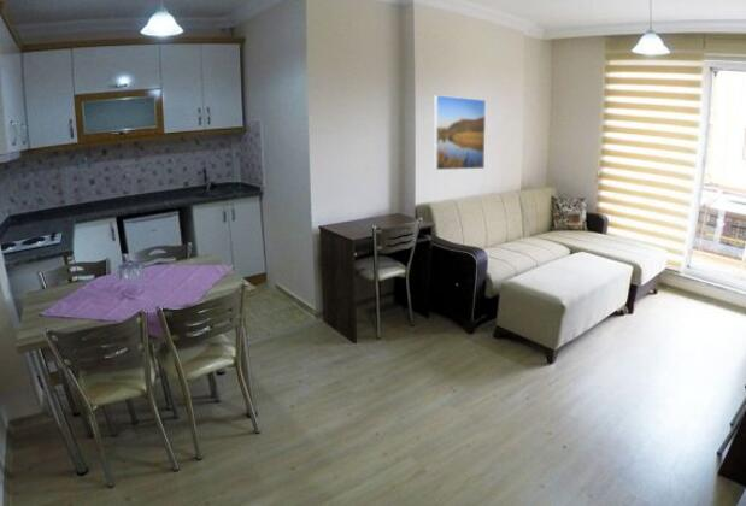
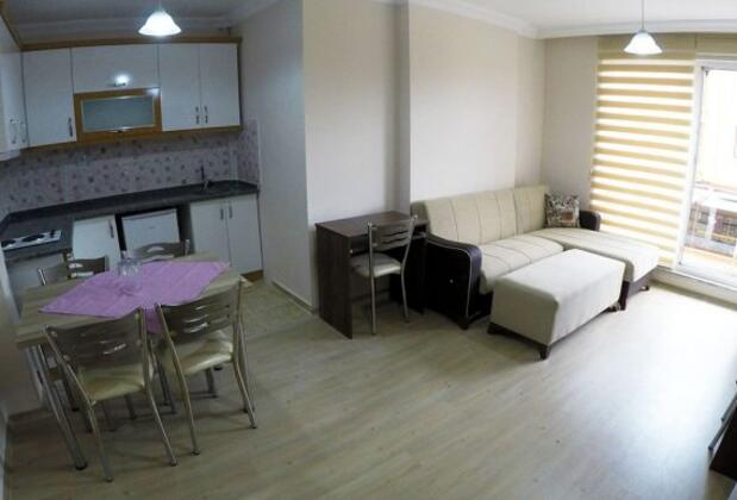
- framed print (460, 134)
